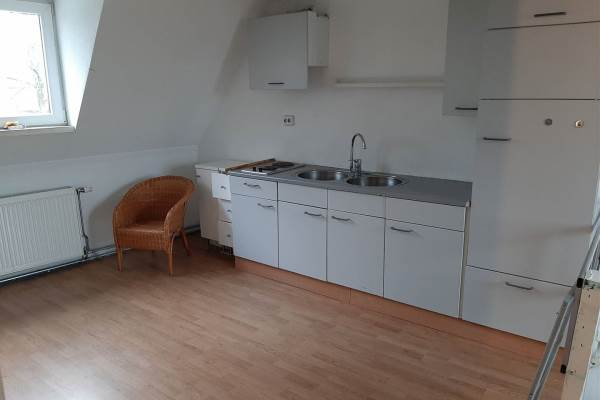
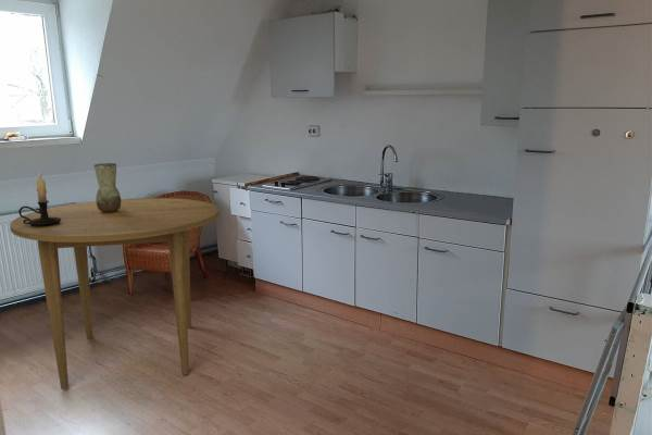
+ vase (106, 187)
+ dining table (89, 288)
+ candle holder (38, 197)
